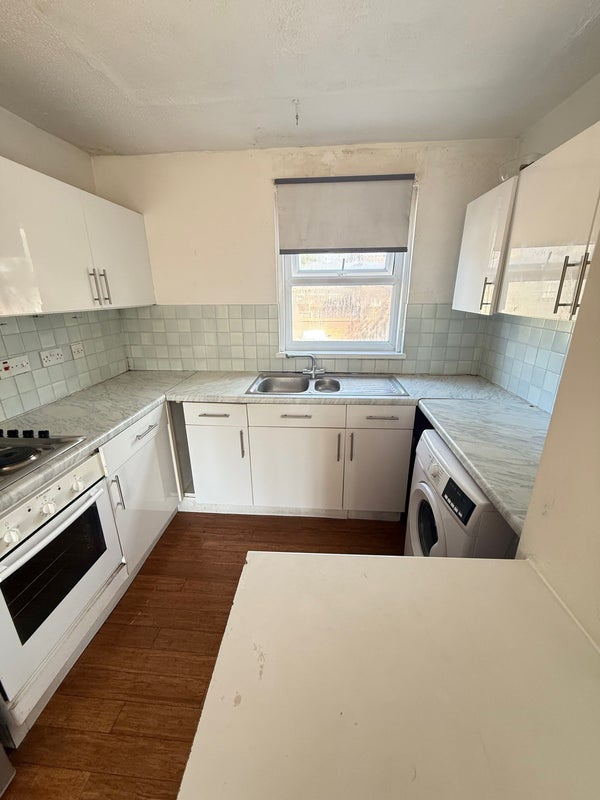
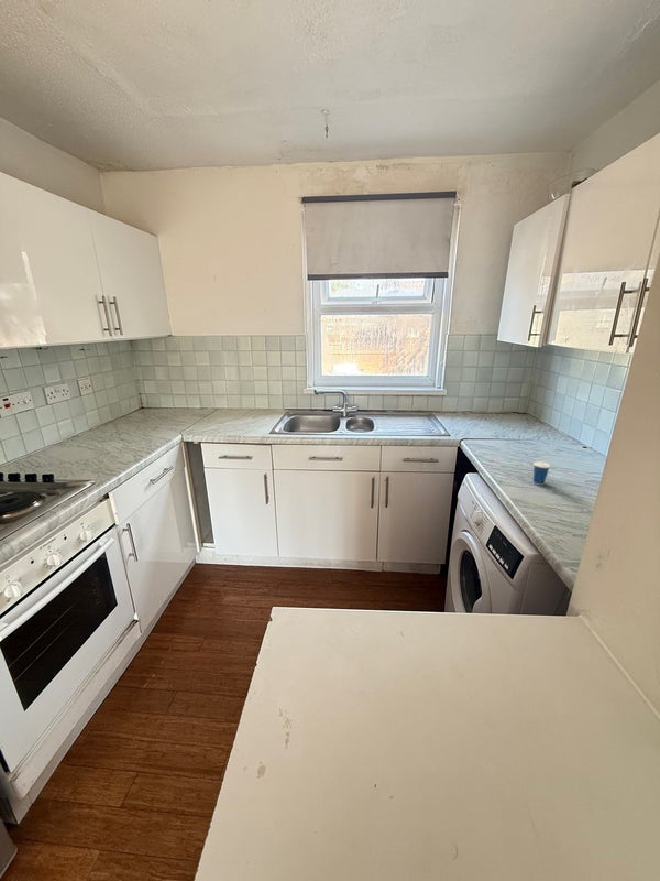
+ cup (540, 468)
